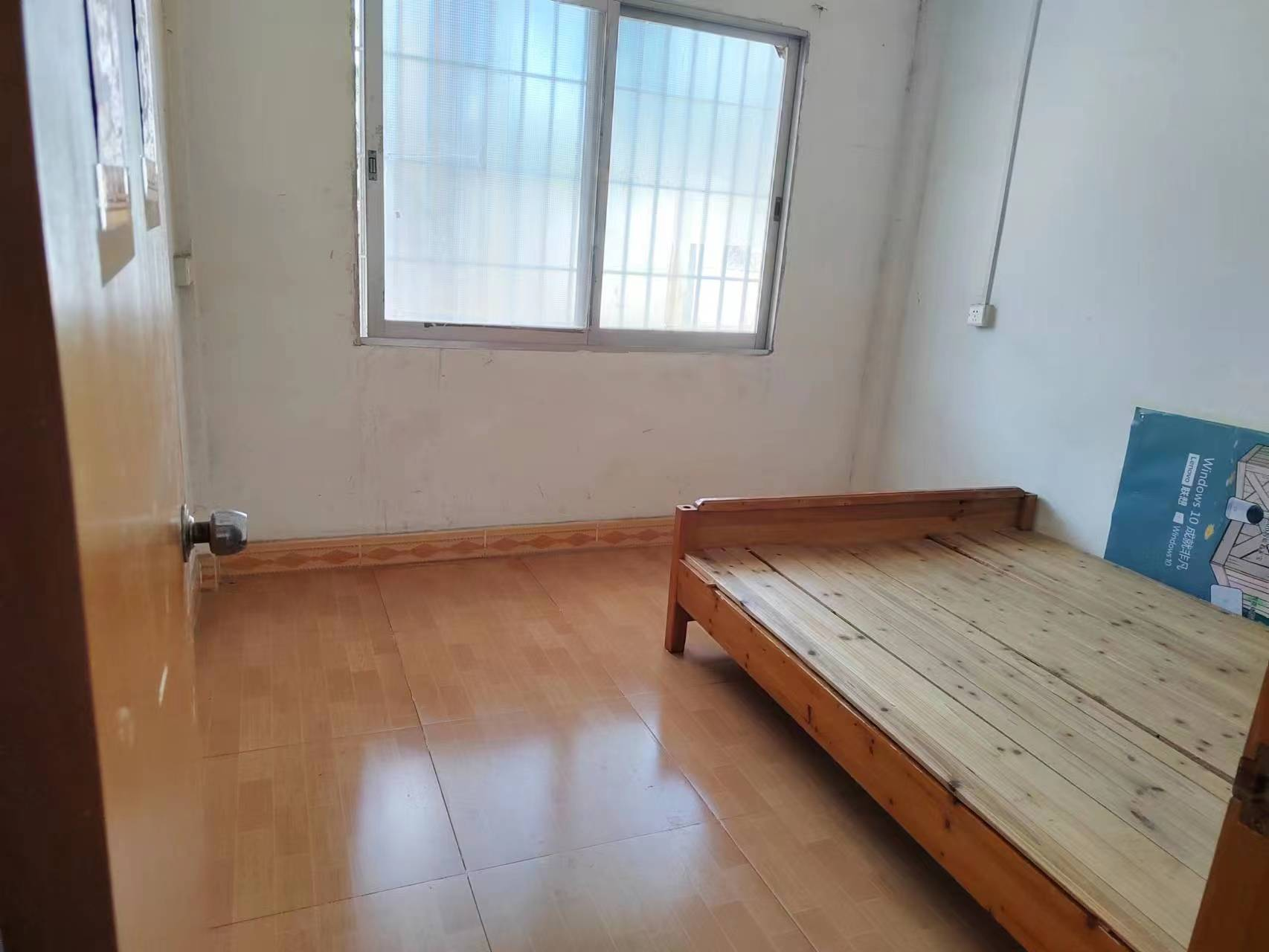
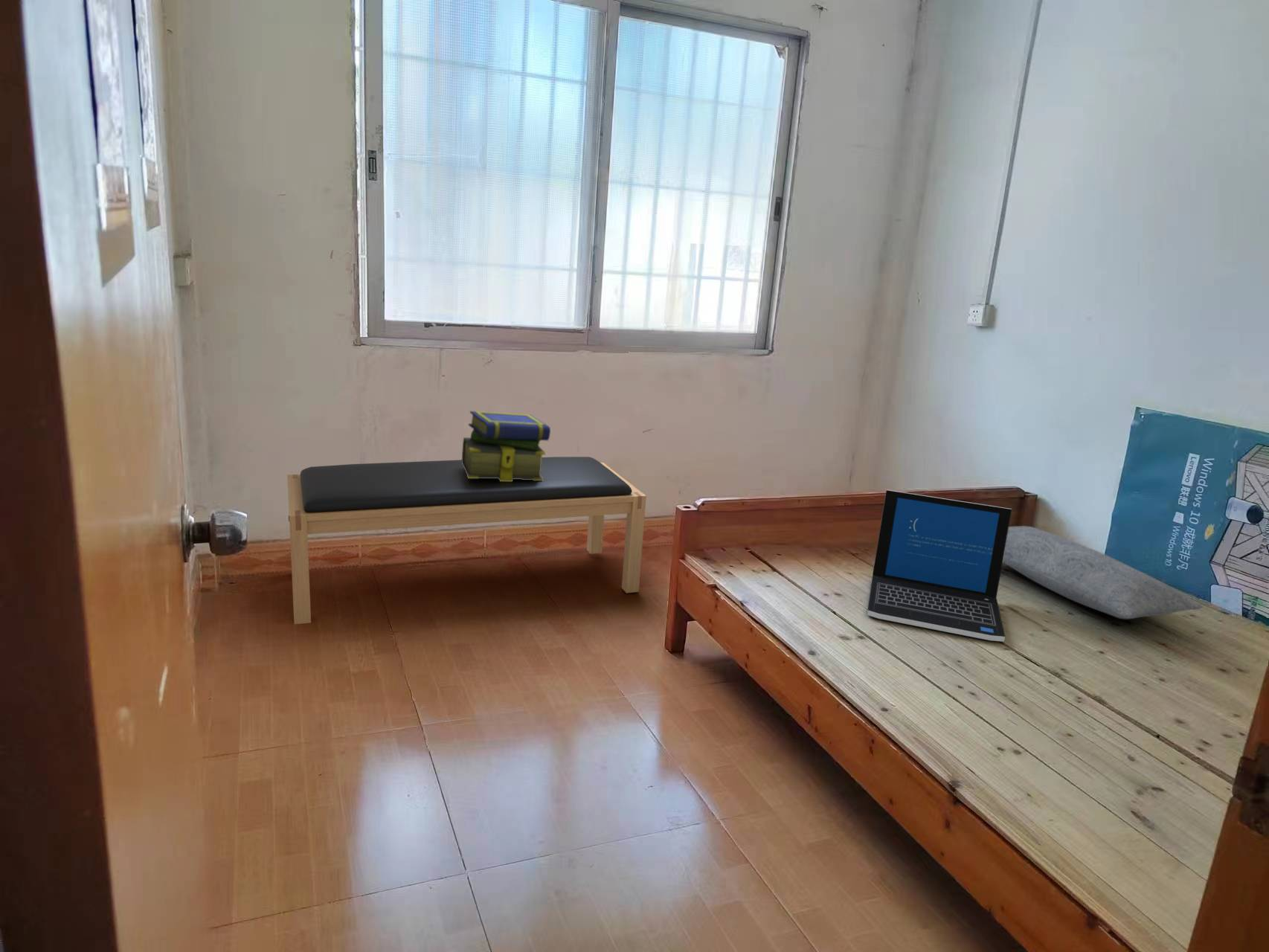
+ stack of books (505, 443)
+ laptop (941, 561)
+ pillow (1071, 569)
+ bench (466, 524)
